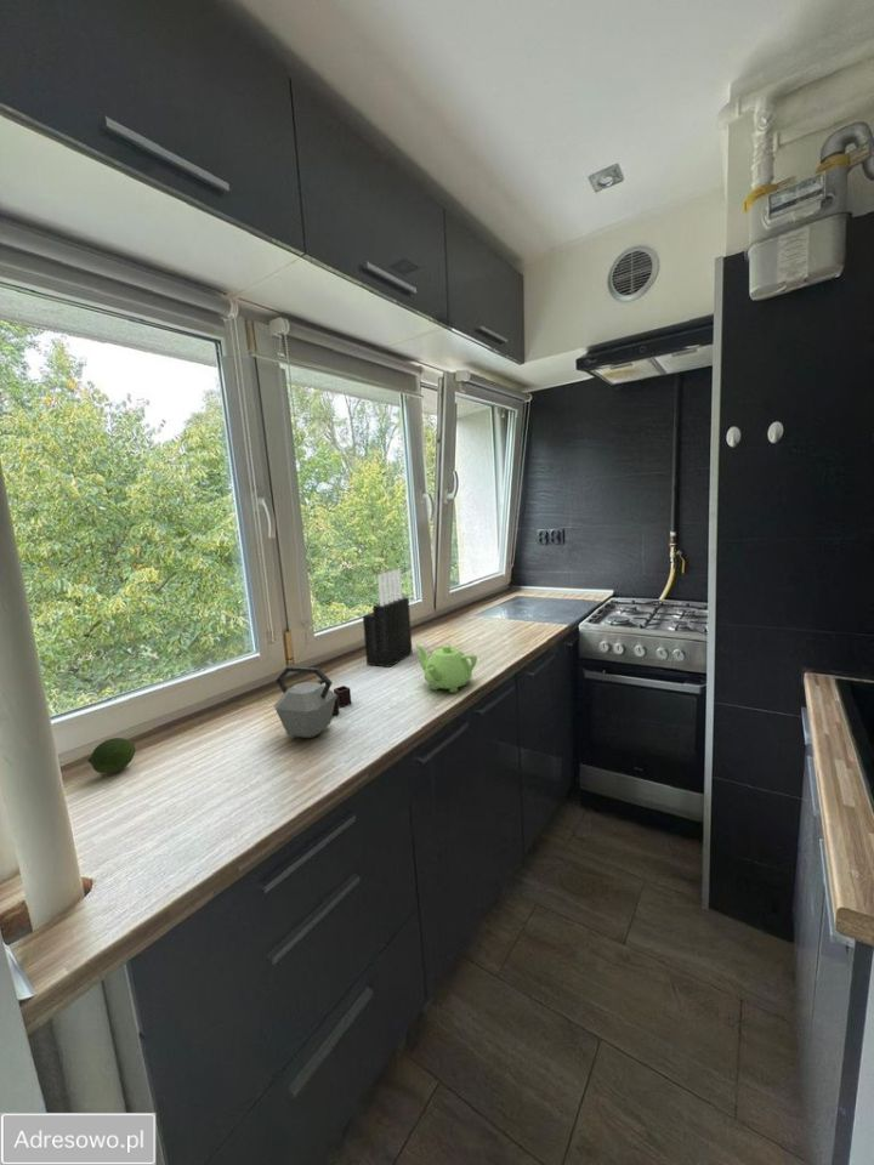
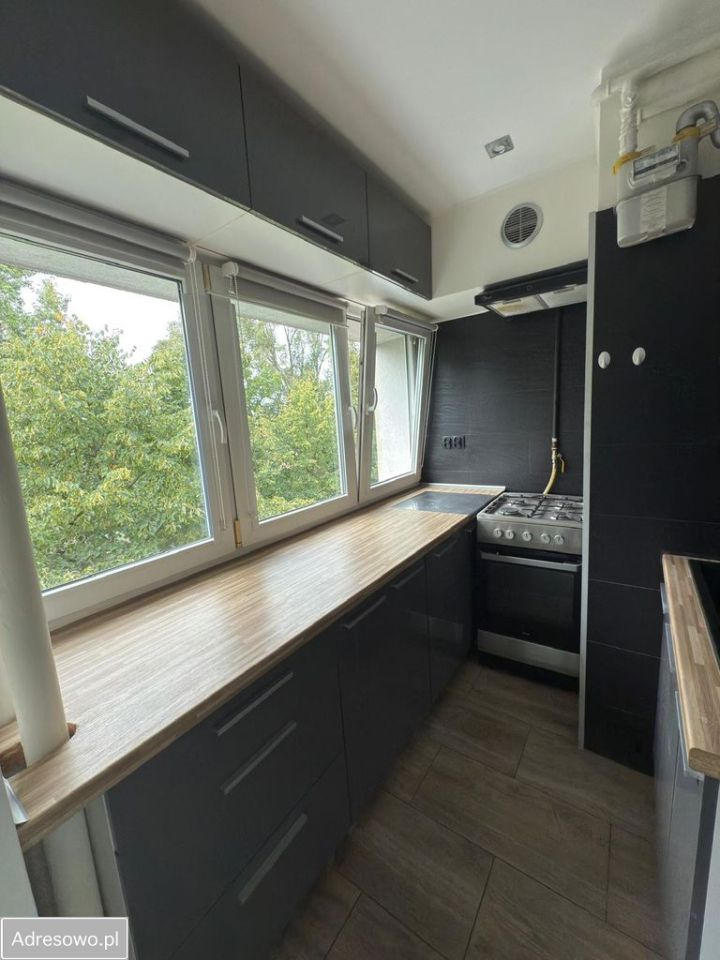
- kettle (319, 689)
- knife block (384, 615)
- teapot (442, 667)
- fruit (113, 755)
